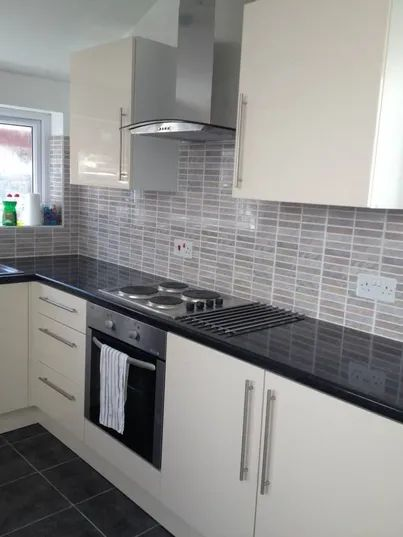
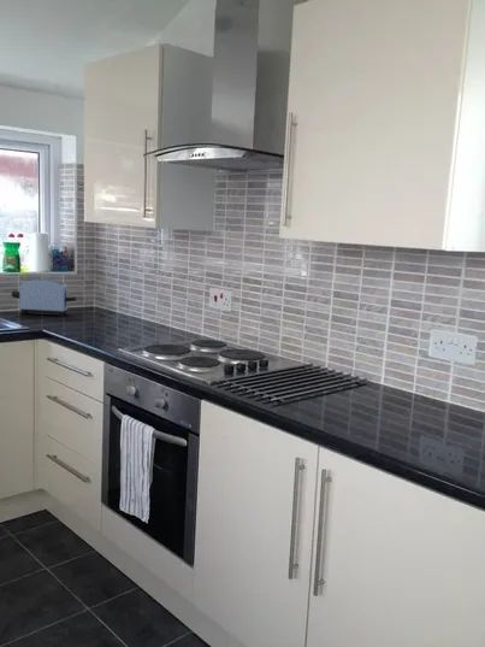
+ toaster (43, 296)
